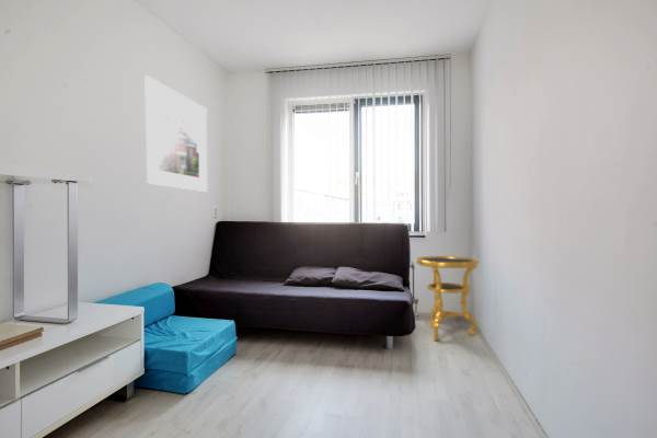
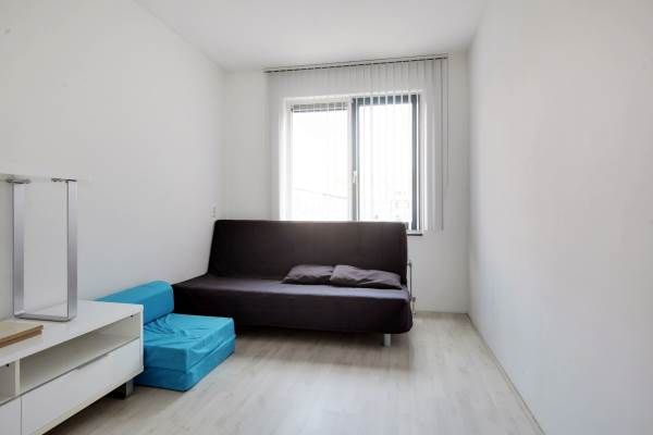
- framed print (180, 141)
- side table (447, 292)
